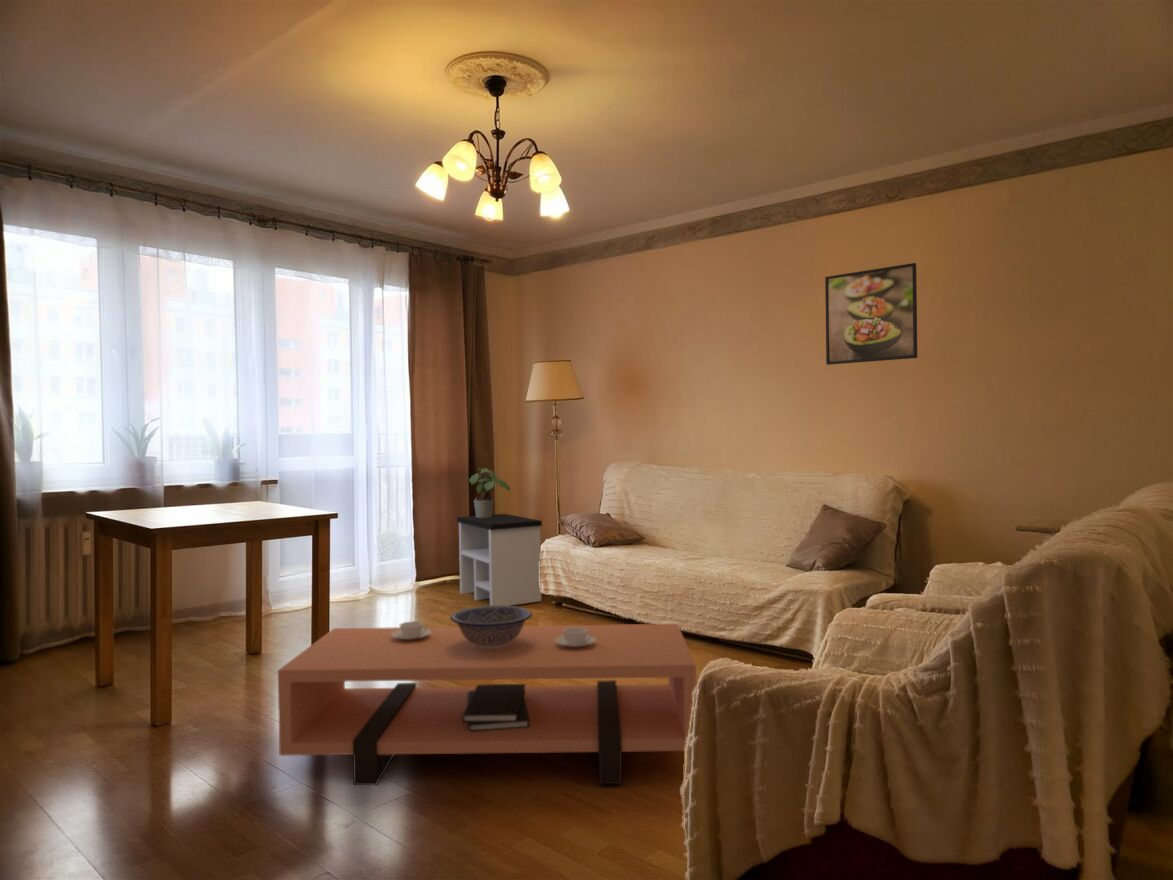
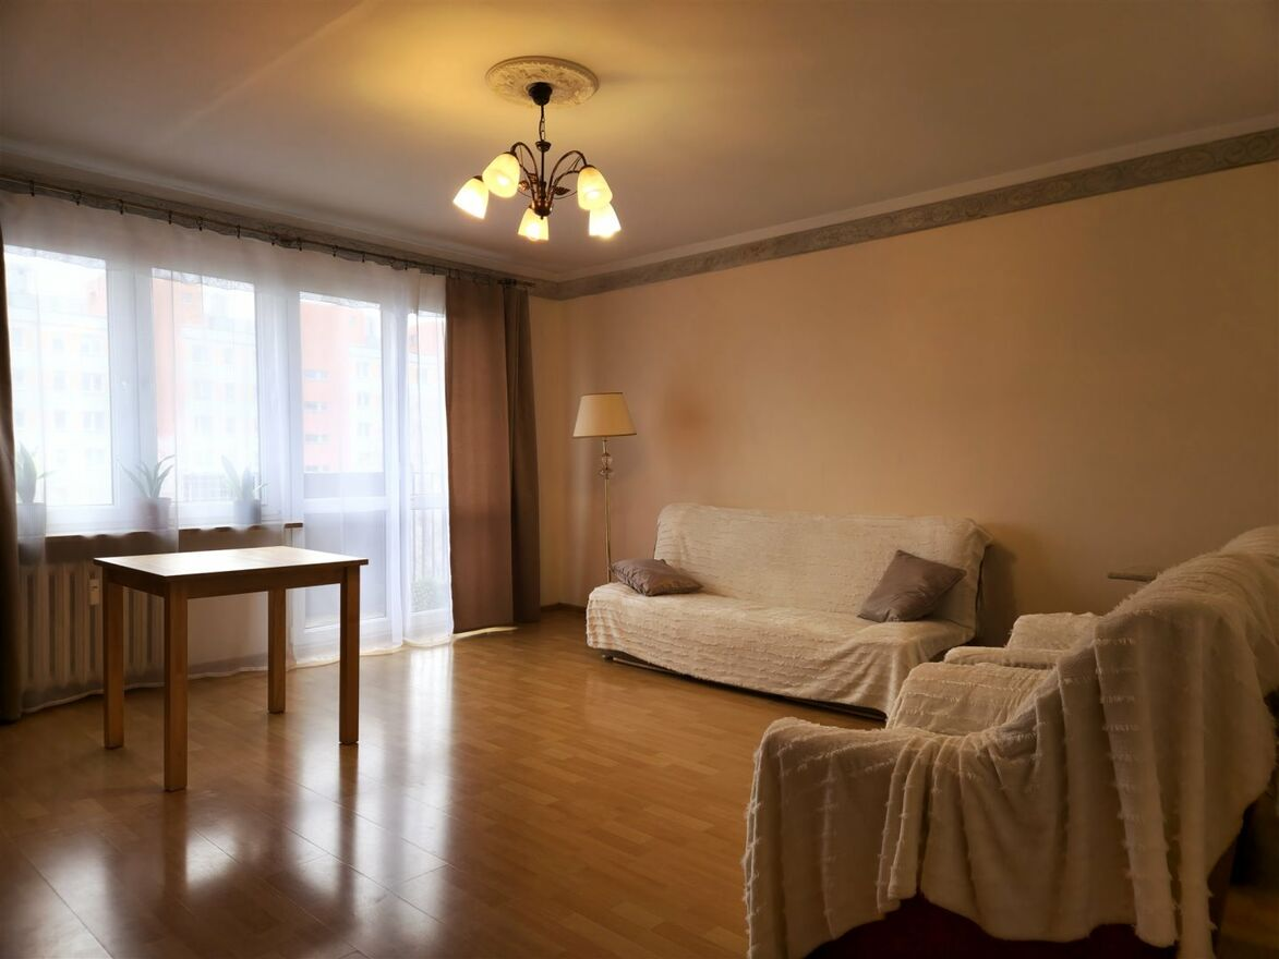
- decorative bowl (491, 629)
- coffee table (497, 689)
- potted plant (487, 492)
- side table (498, 558)
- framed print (869, 315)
